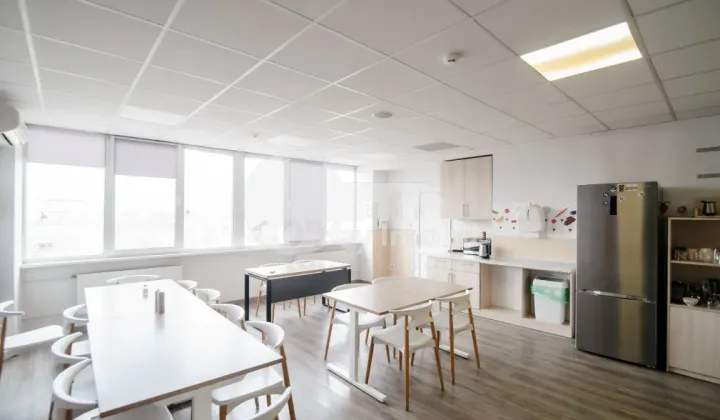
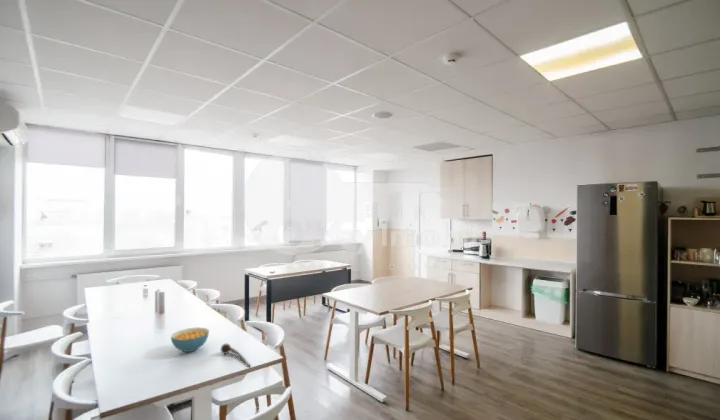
+ spoon (236, 354)
+ cereal bowl (190, 341)
